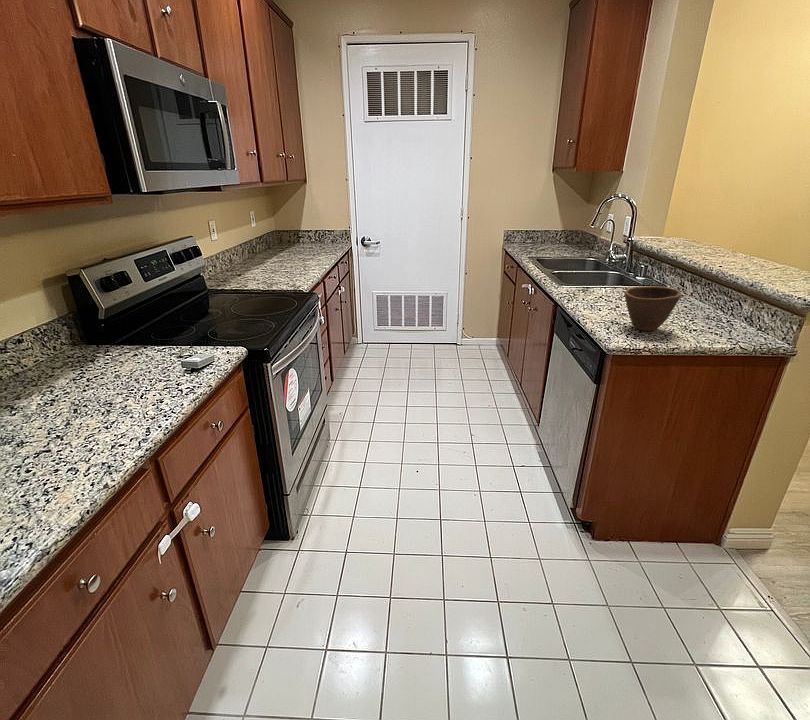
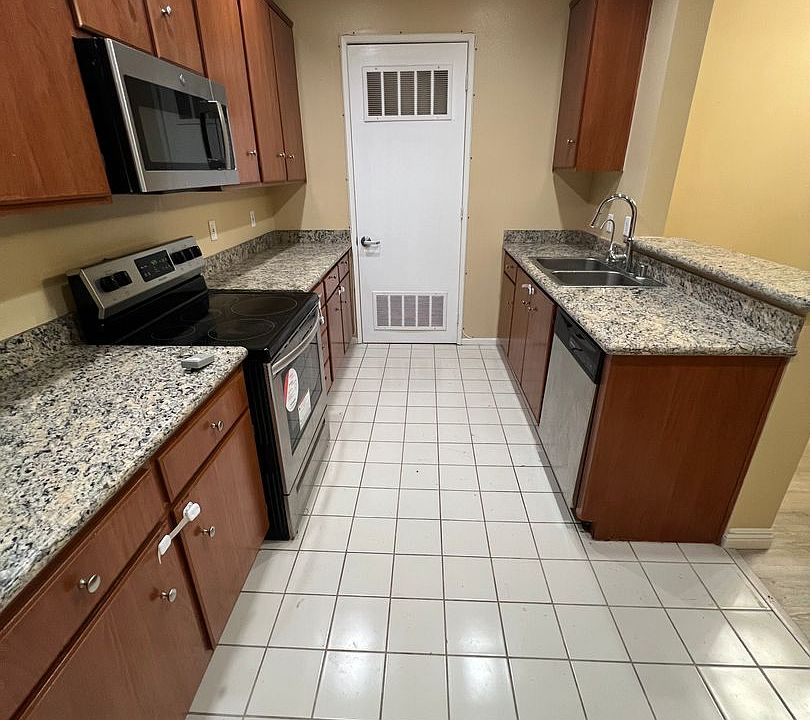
- bowl (648, 309)
